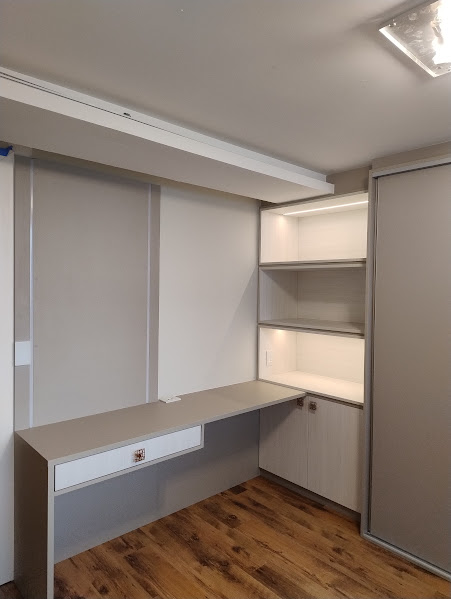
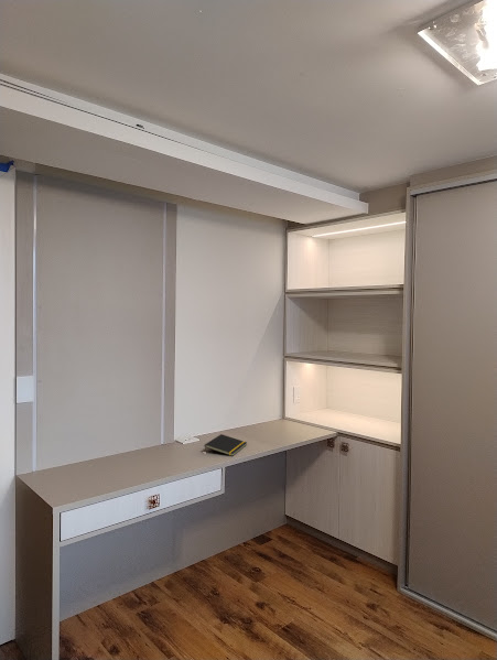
+ notepad (226, 444)
